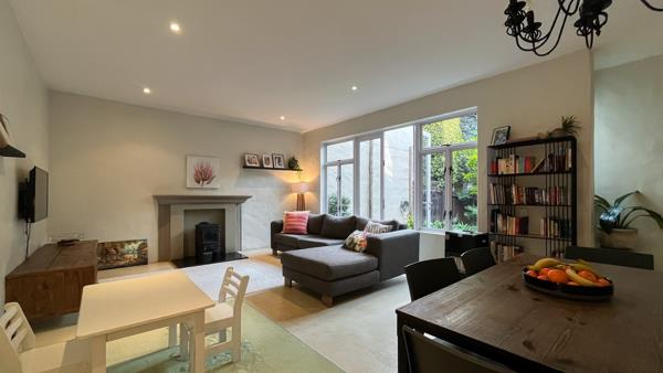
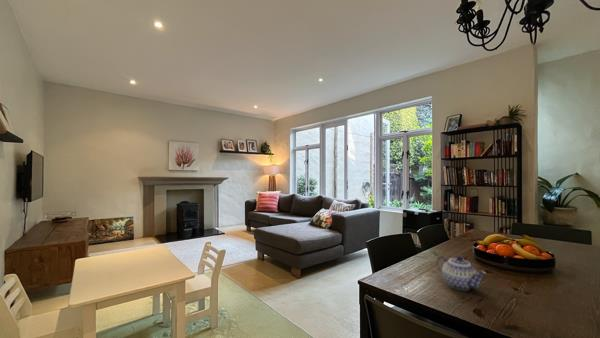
+ teapot (459, 271)
